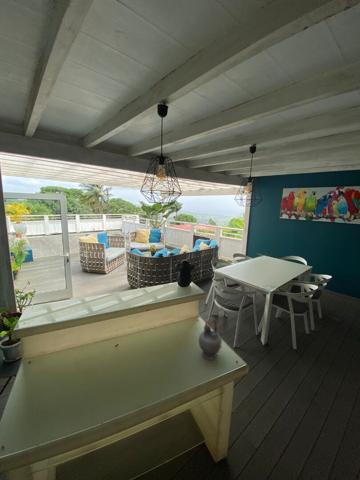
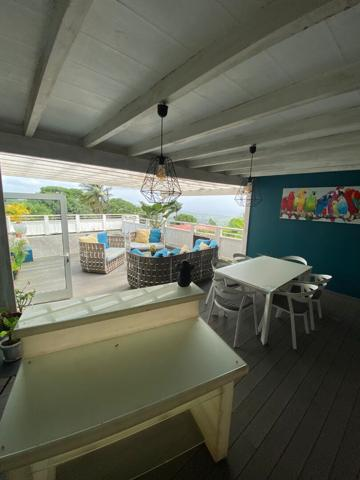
- teapot (212, 336)
